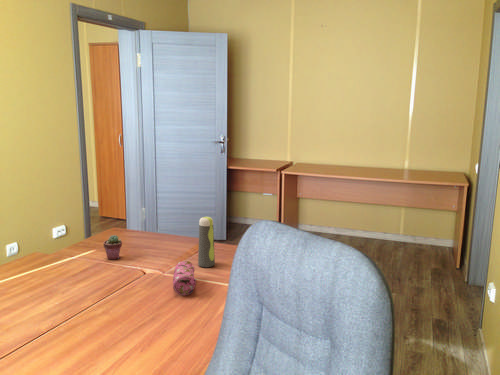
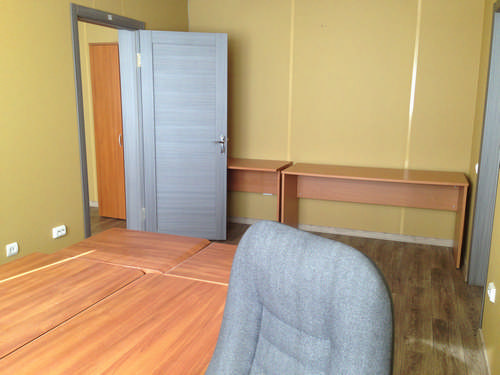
- potted succulent (112, 246)
- pencil case (184, 276)
- water bottle (206, 241)
